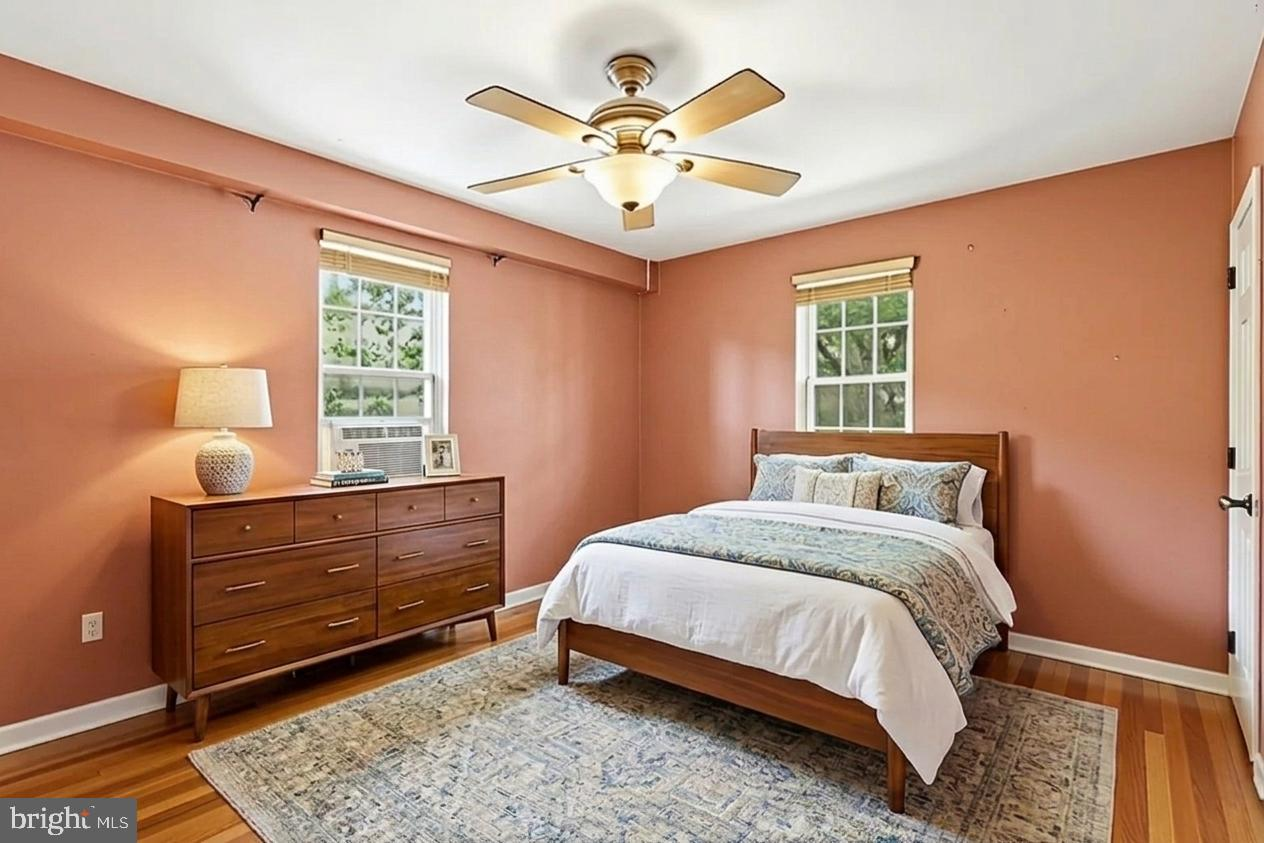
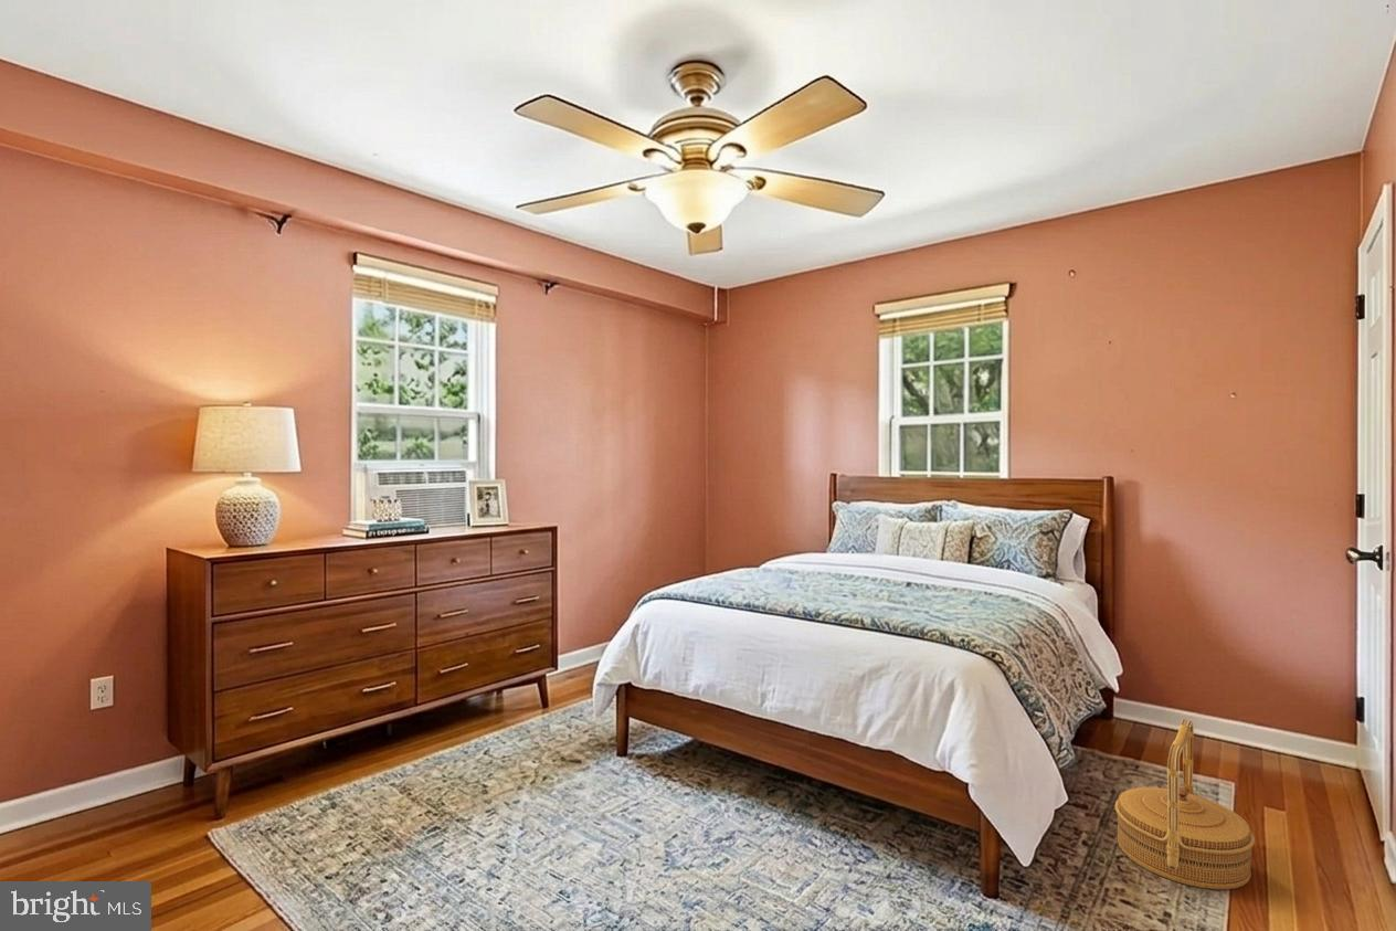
+ woven basket (1182, 795)
